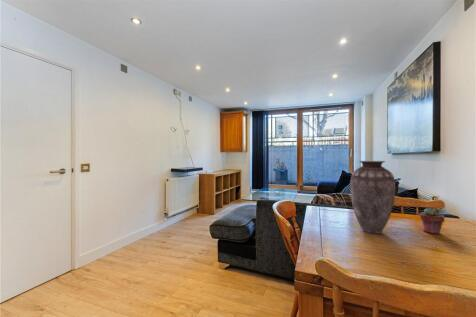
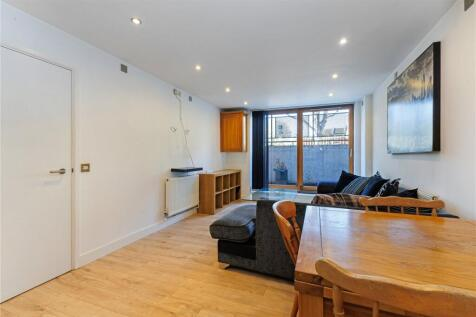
- vase (371, 195)
- potted succulent (431, 219)
